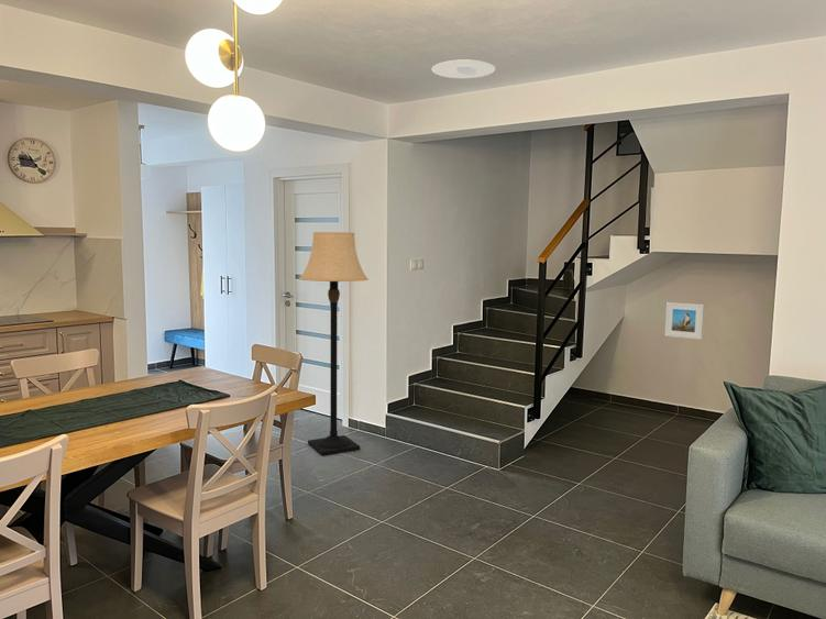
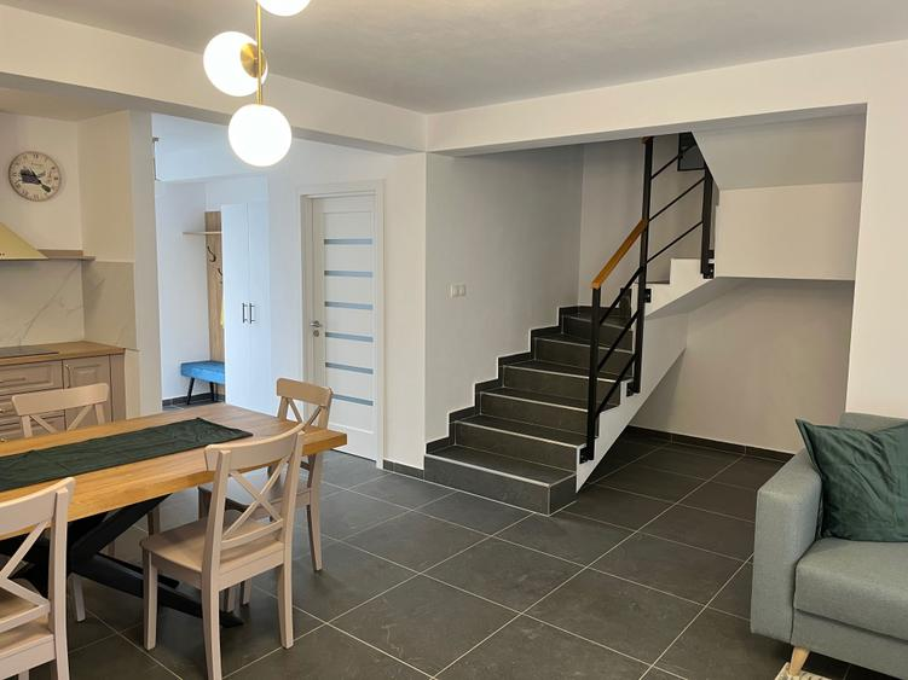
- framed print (683, 320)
- recessed light (463, 66)
- lamp (333, 341)
